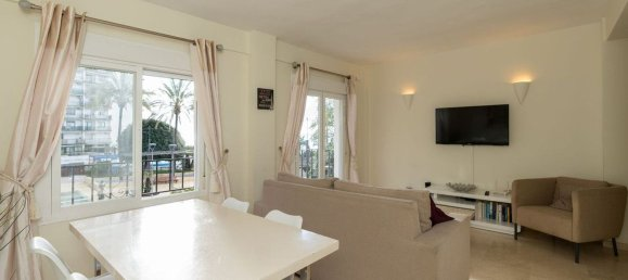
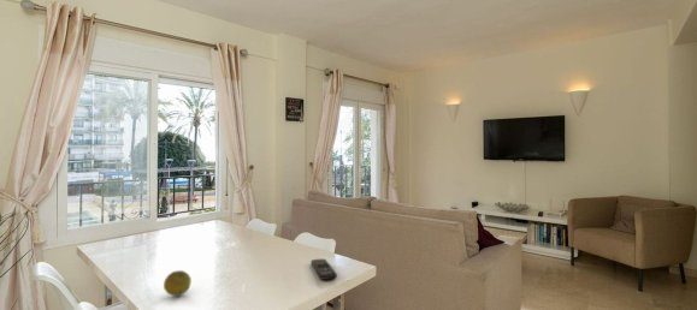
+ remote control (323, 268)
+ fruit (177, 282)
